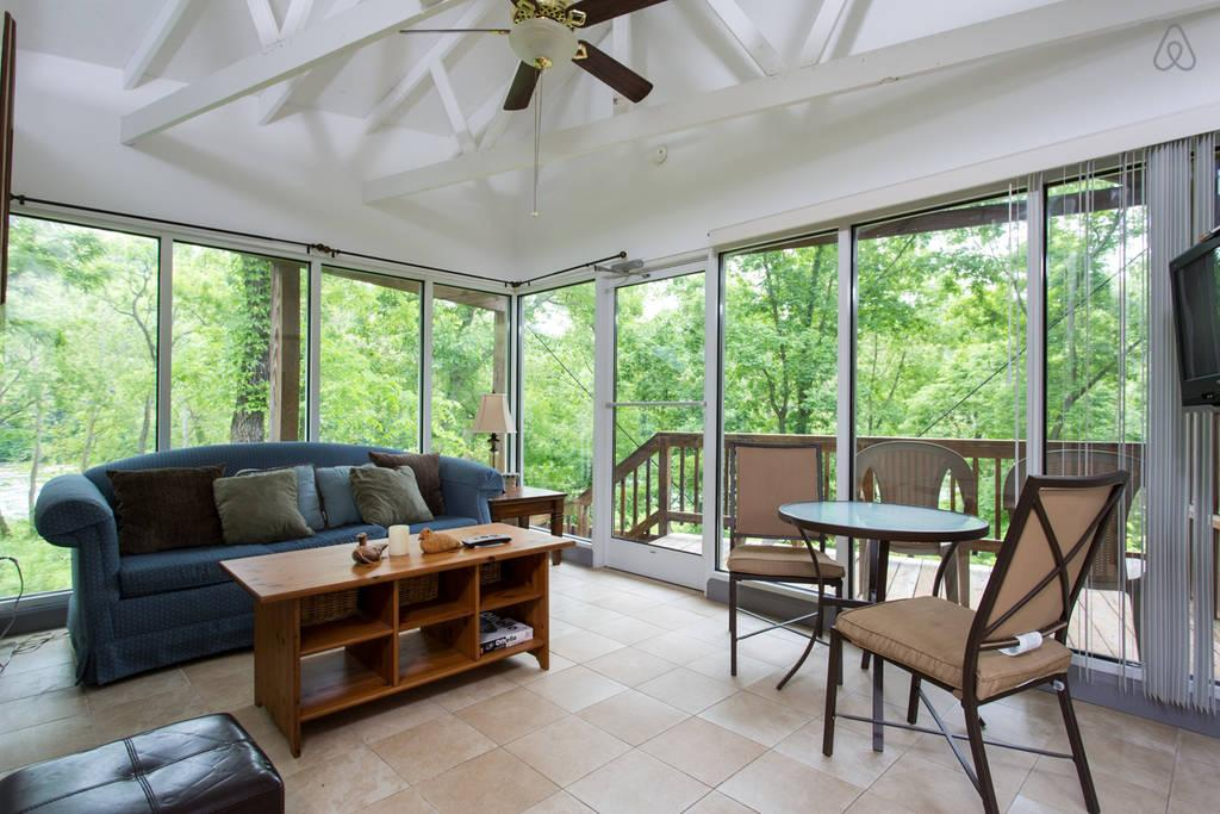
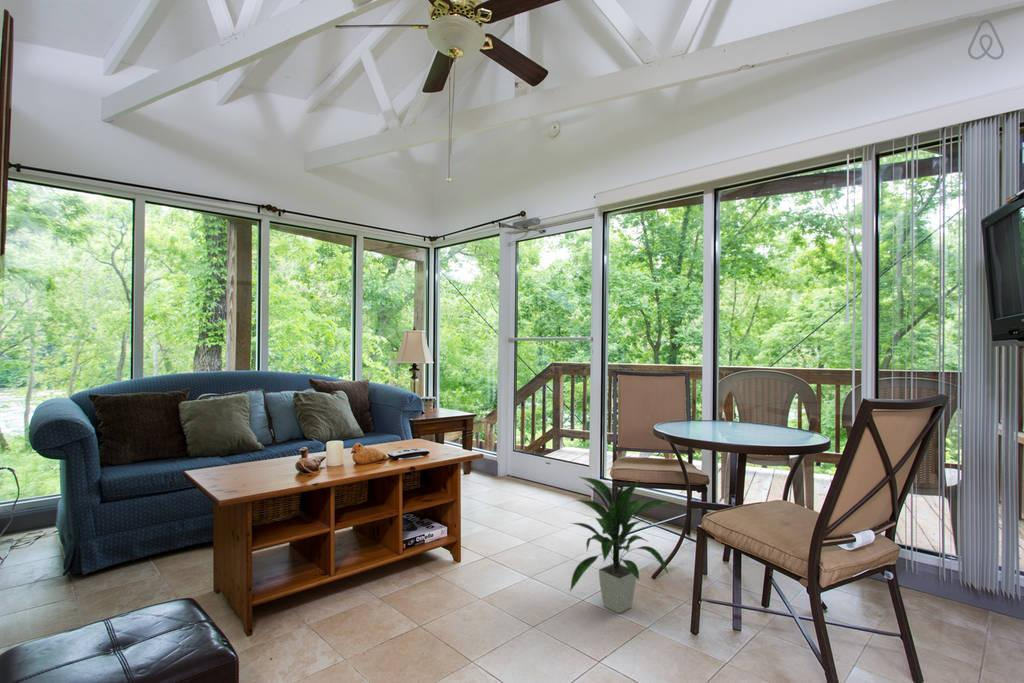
+ indoor plant (612, 538)
